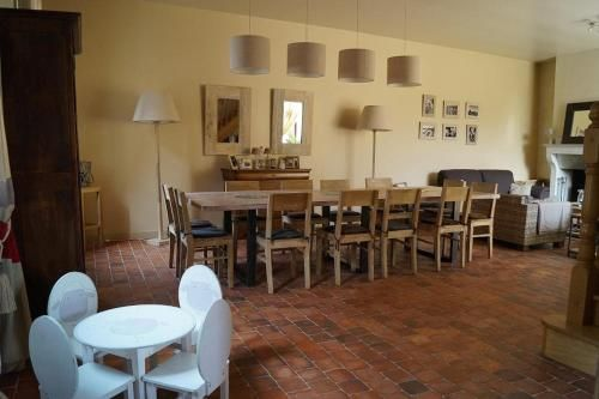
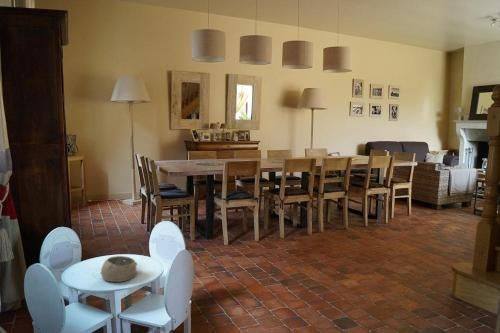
+ bowl (119, 267)
